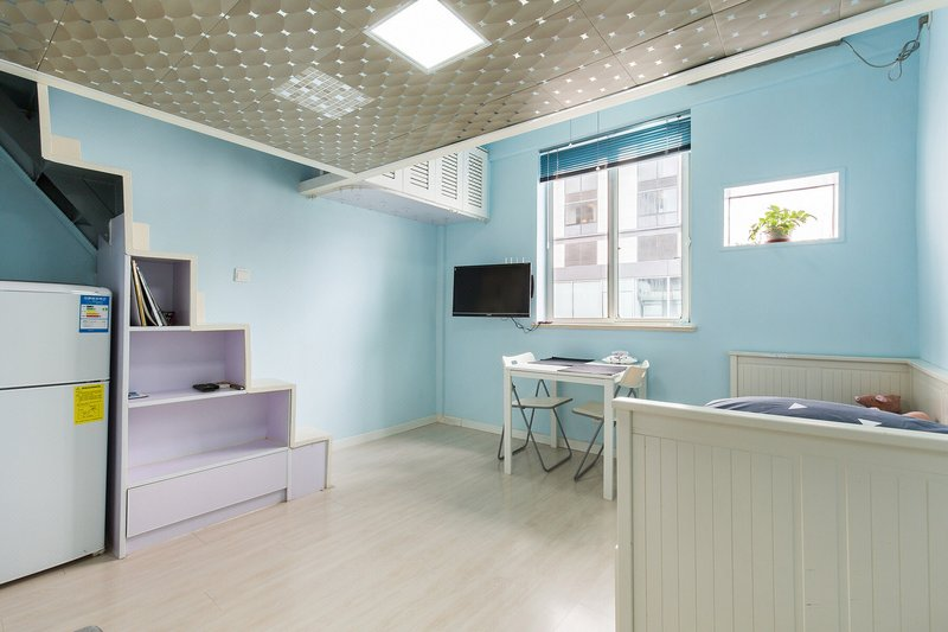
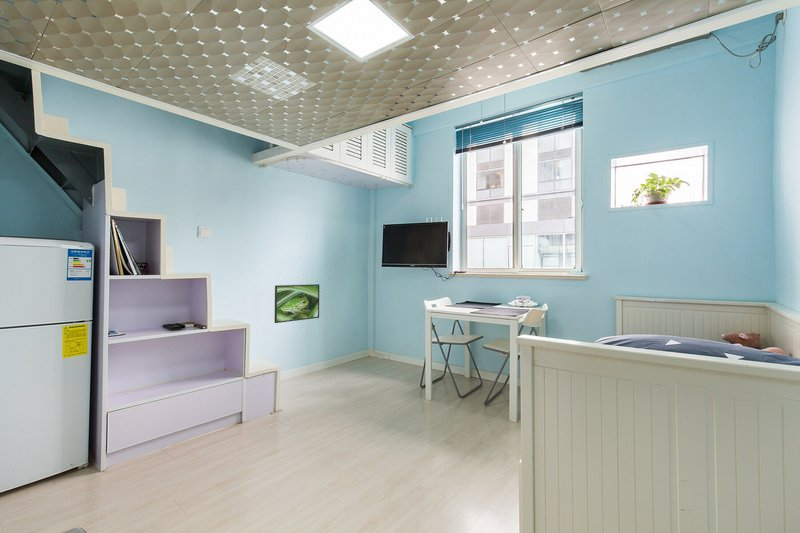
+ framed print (298, 302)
